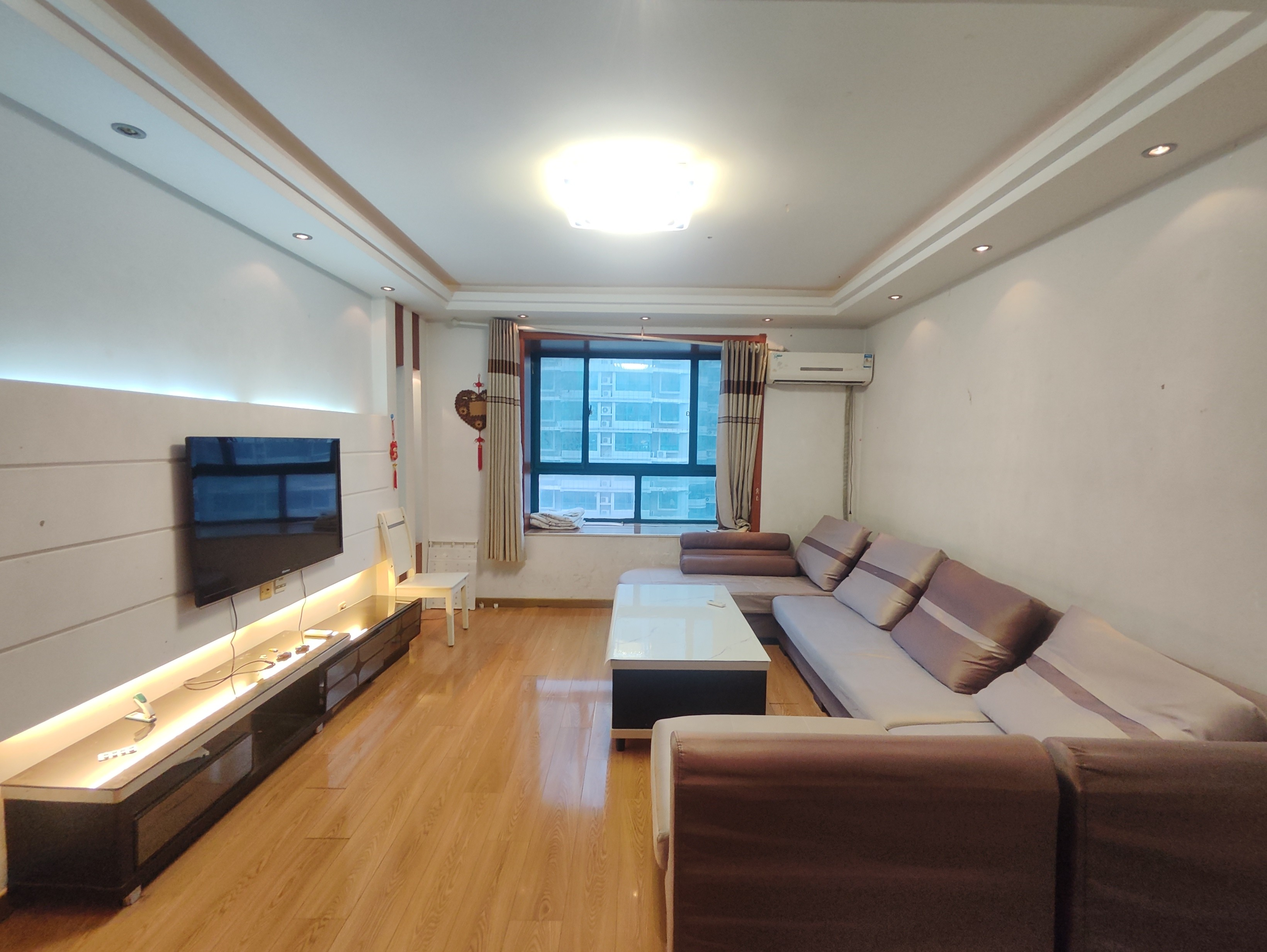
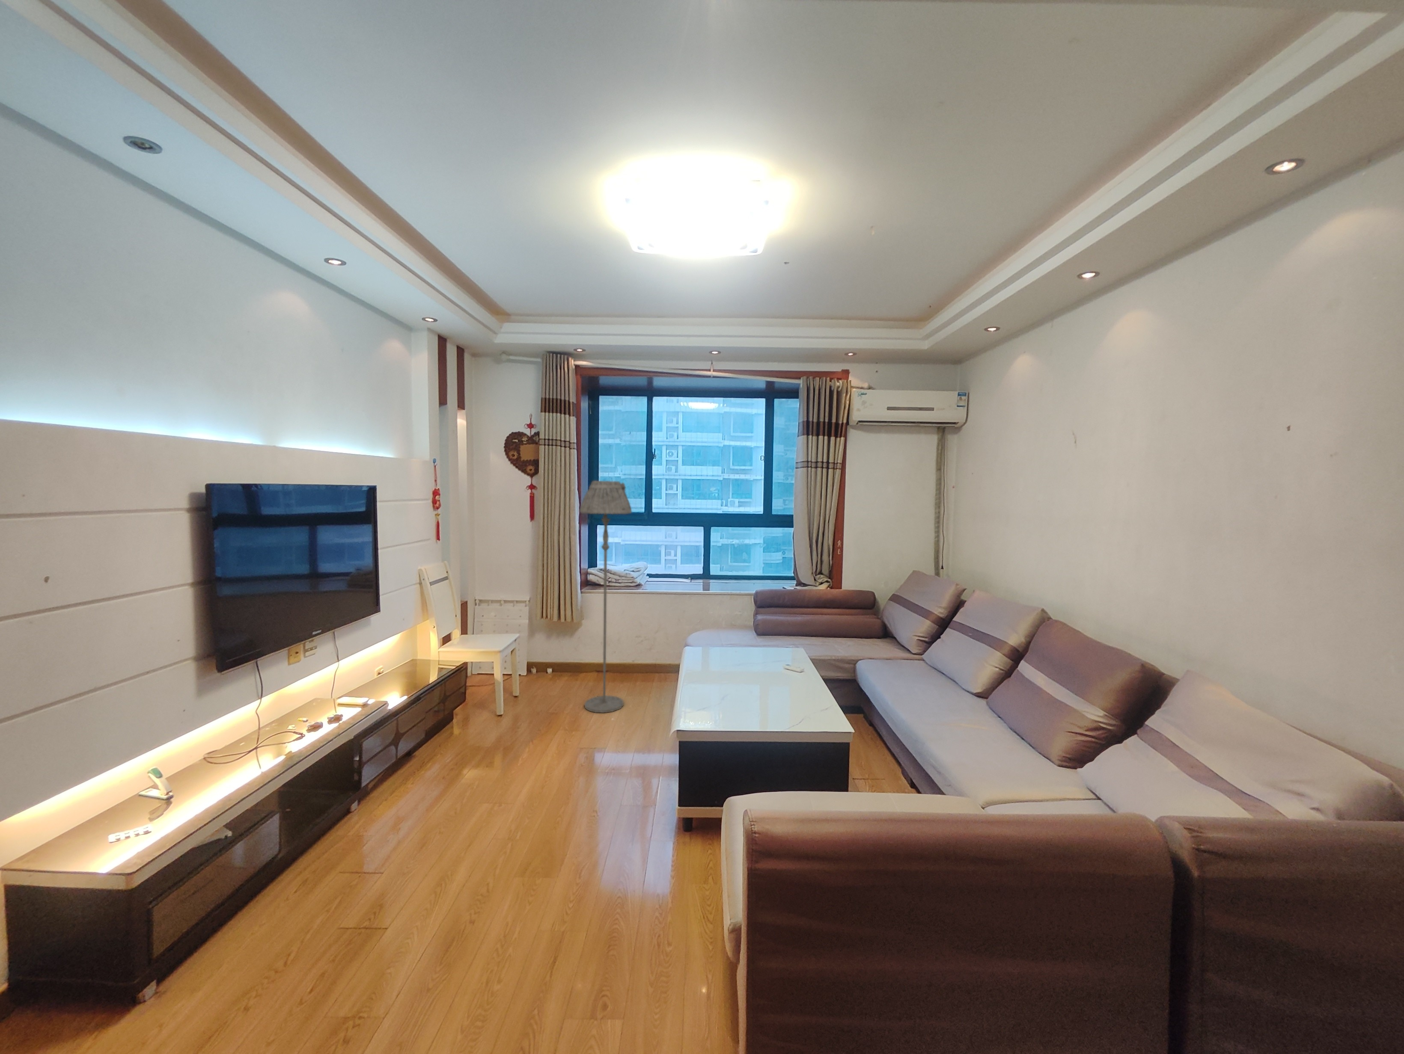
+ floor lamp (605, 595)
